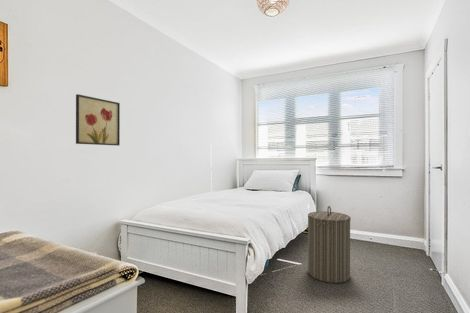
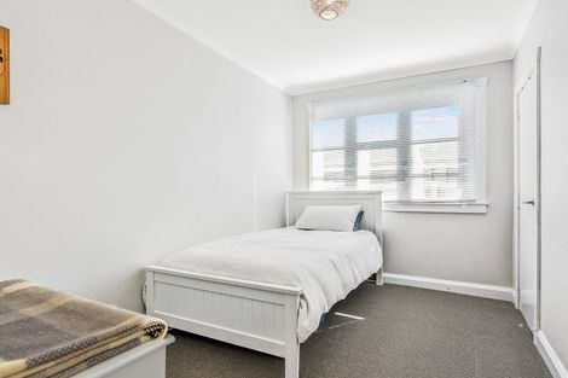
- laundry hamper (328, 240)
- wall art (98, 121)
